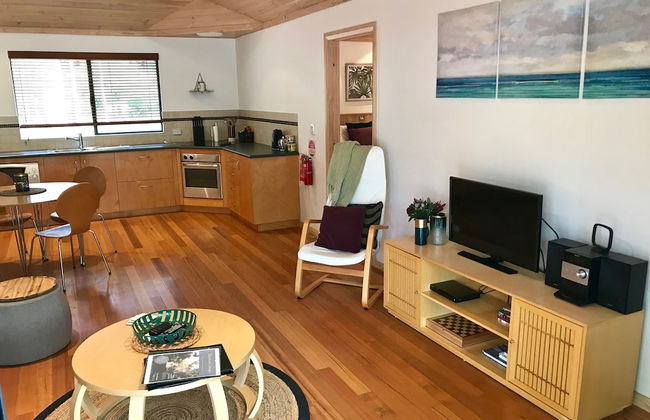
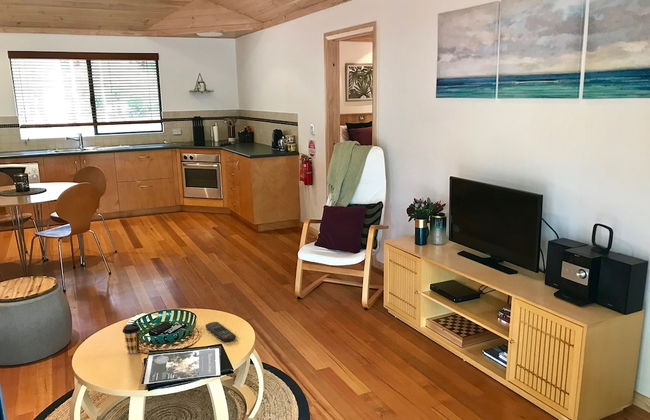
+ coffee cup (132, 338)
+ remote control (220, 331)
